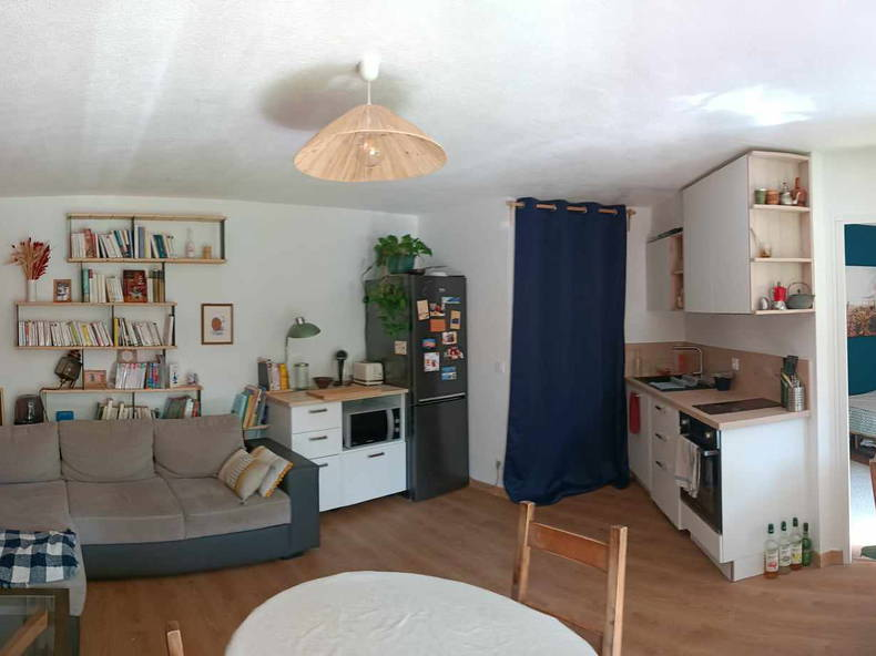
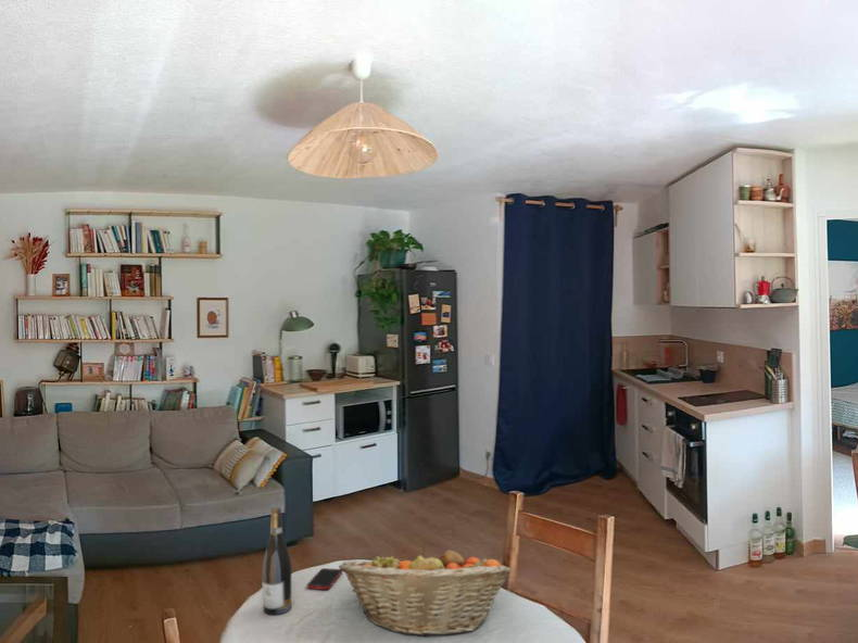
+ cell phone (325, 578)
+ wine bottle (276, 558)
+ fruit basket (424, 580)
